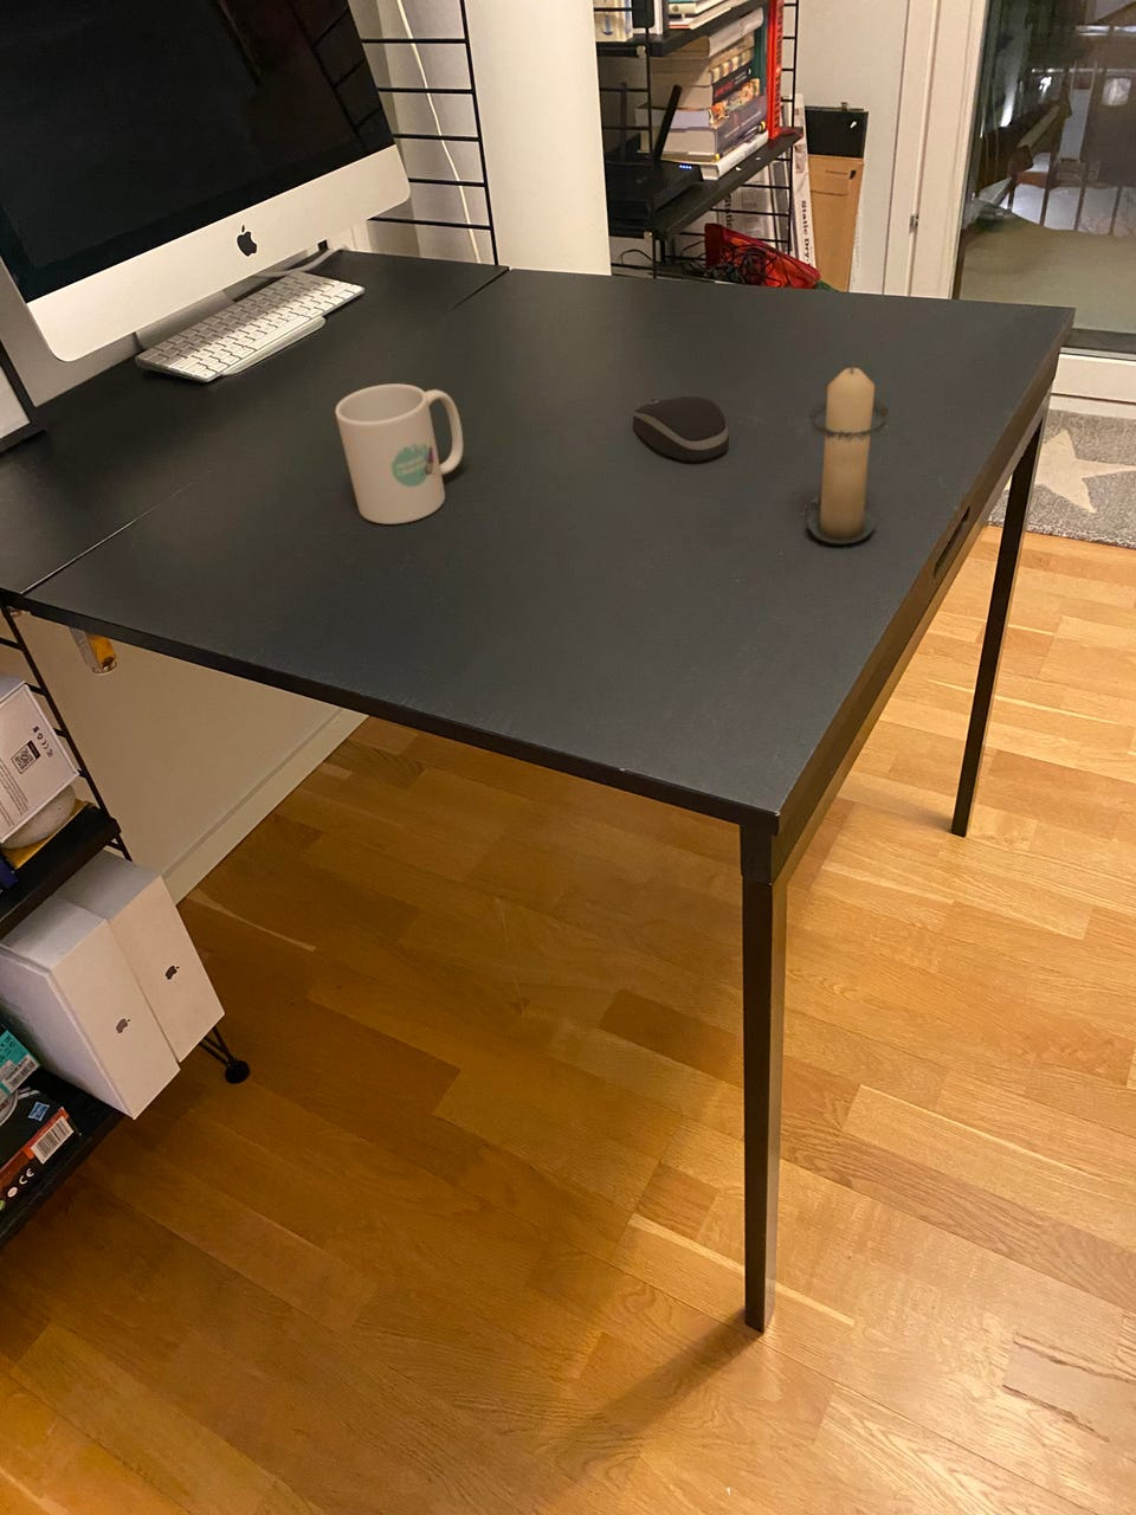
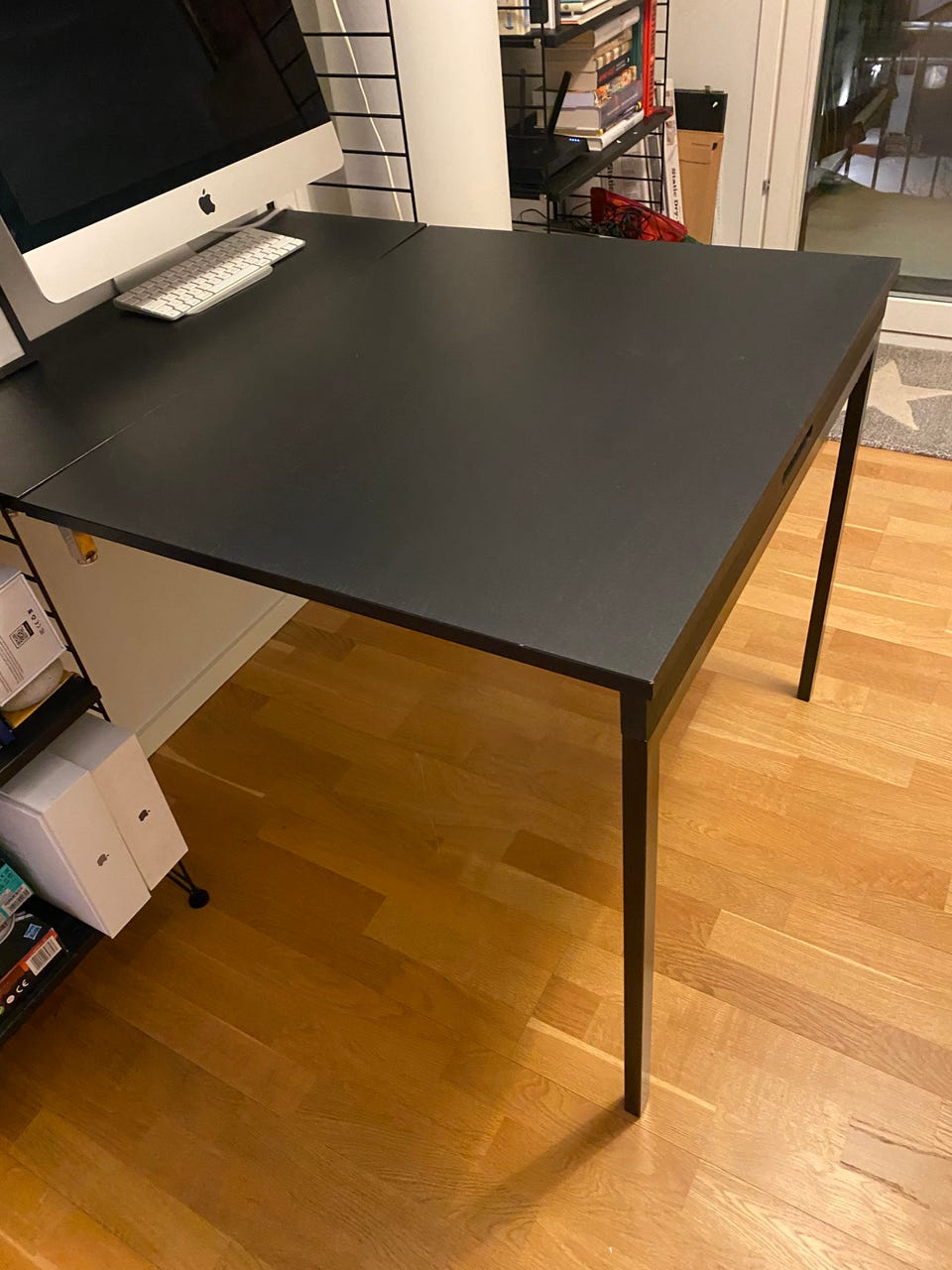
- mug (407, 446)
- computer mouse (678, 418)
- candle (846, 449)
